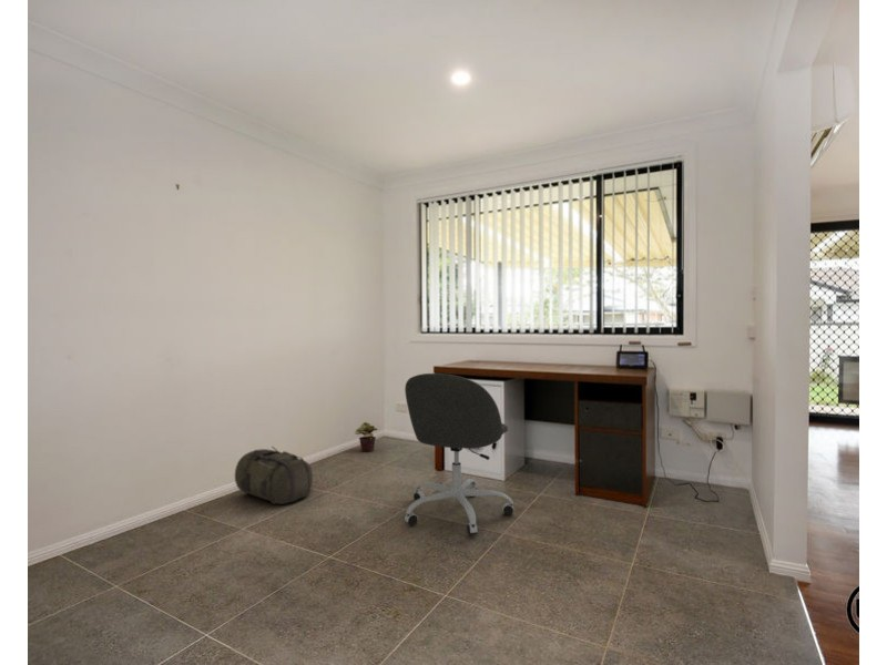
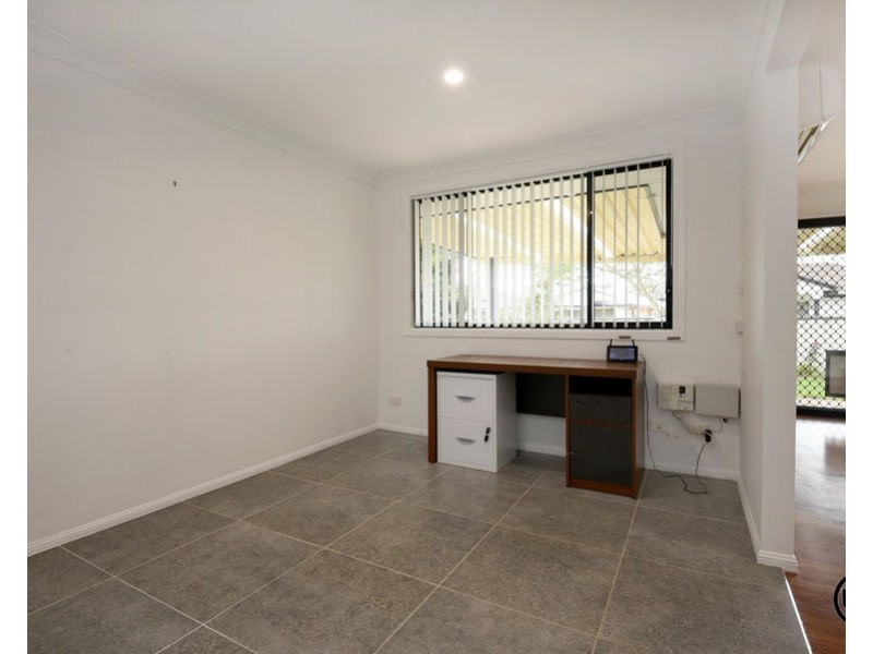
- potted plant (365, 436)
- office chair (457, 440)
- backpack (275, 471)
